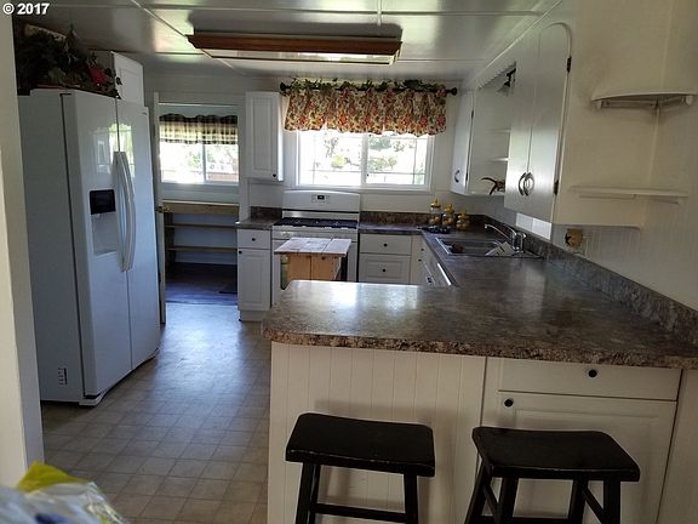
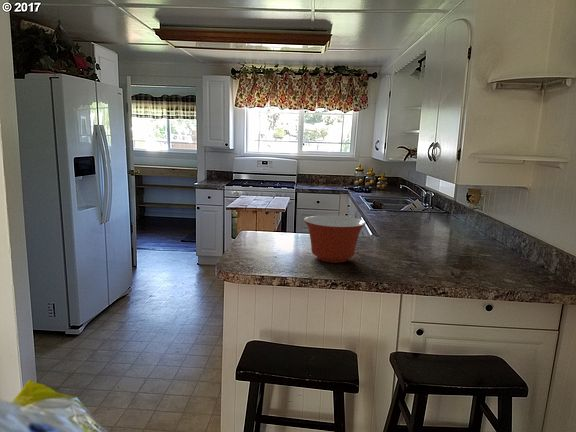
+ mixing bowl (333, 239)
